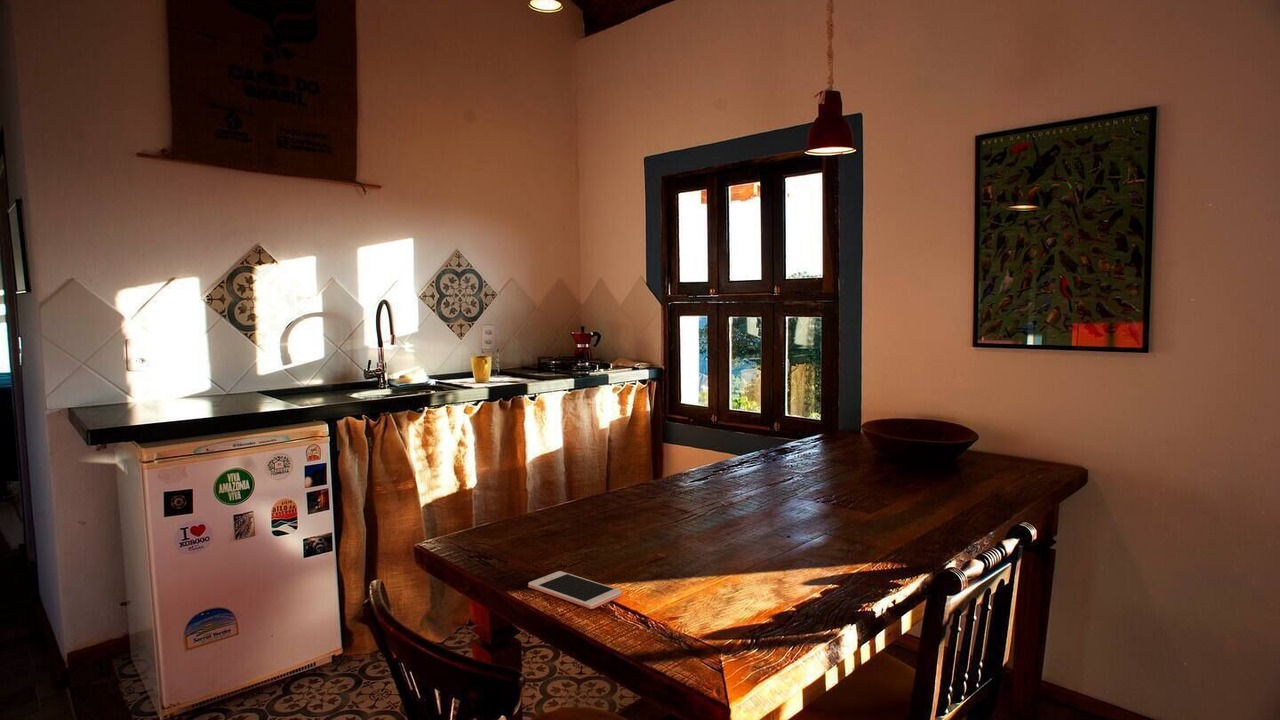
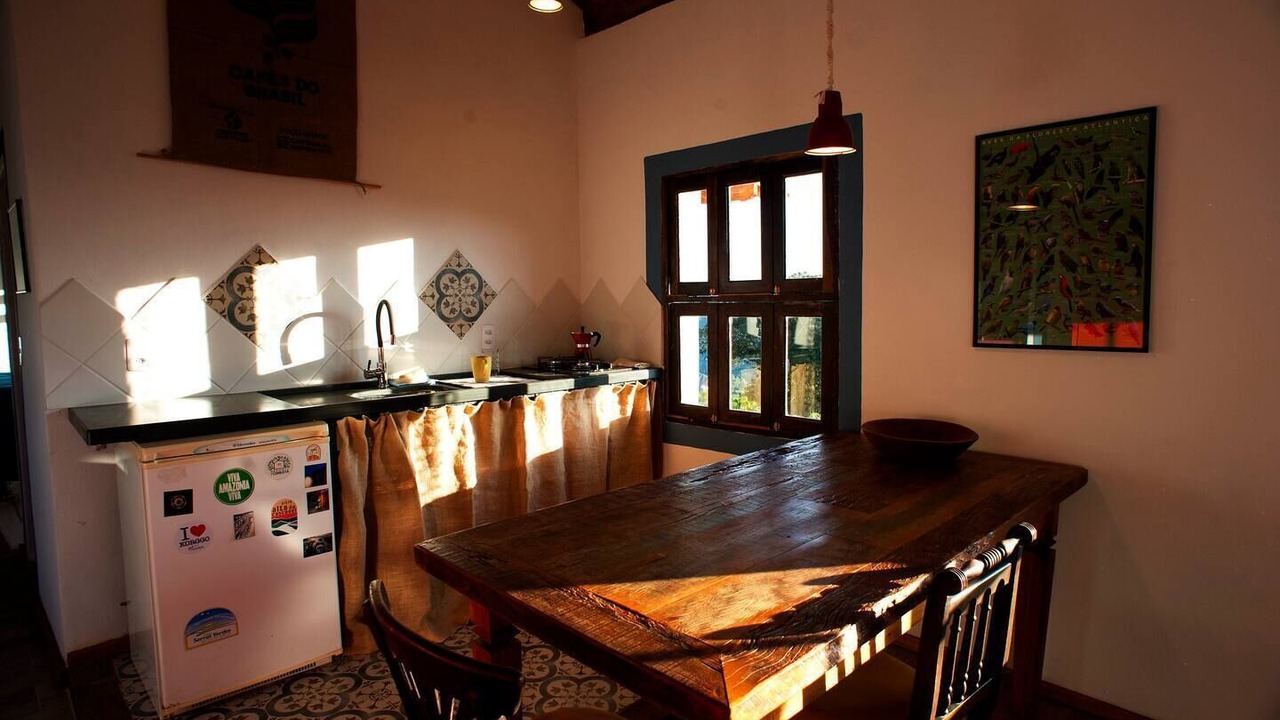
- cell phone (574, 588)
